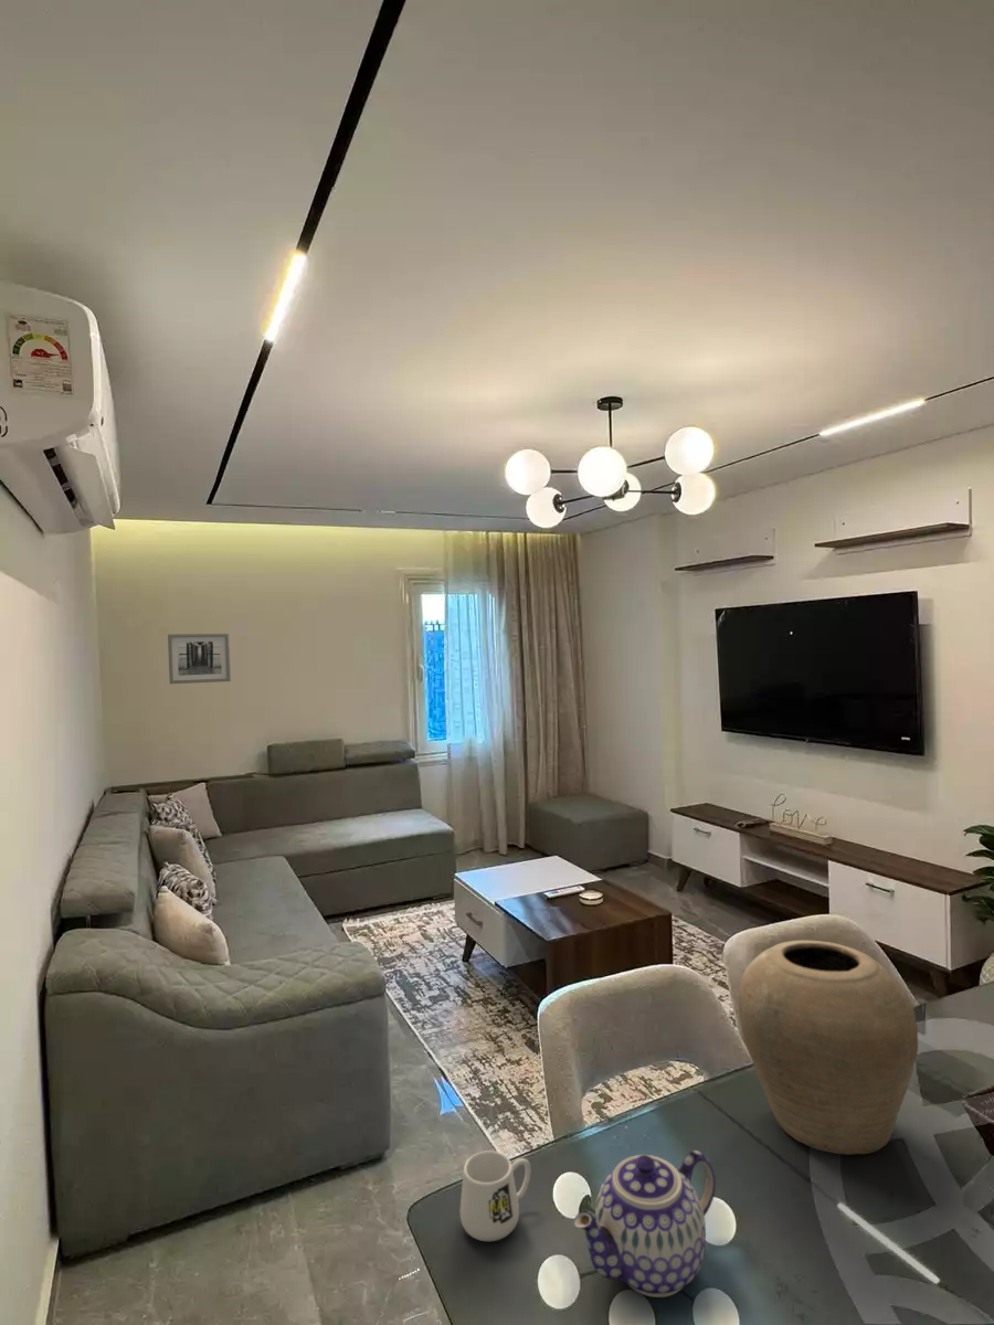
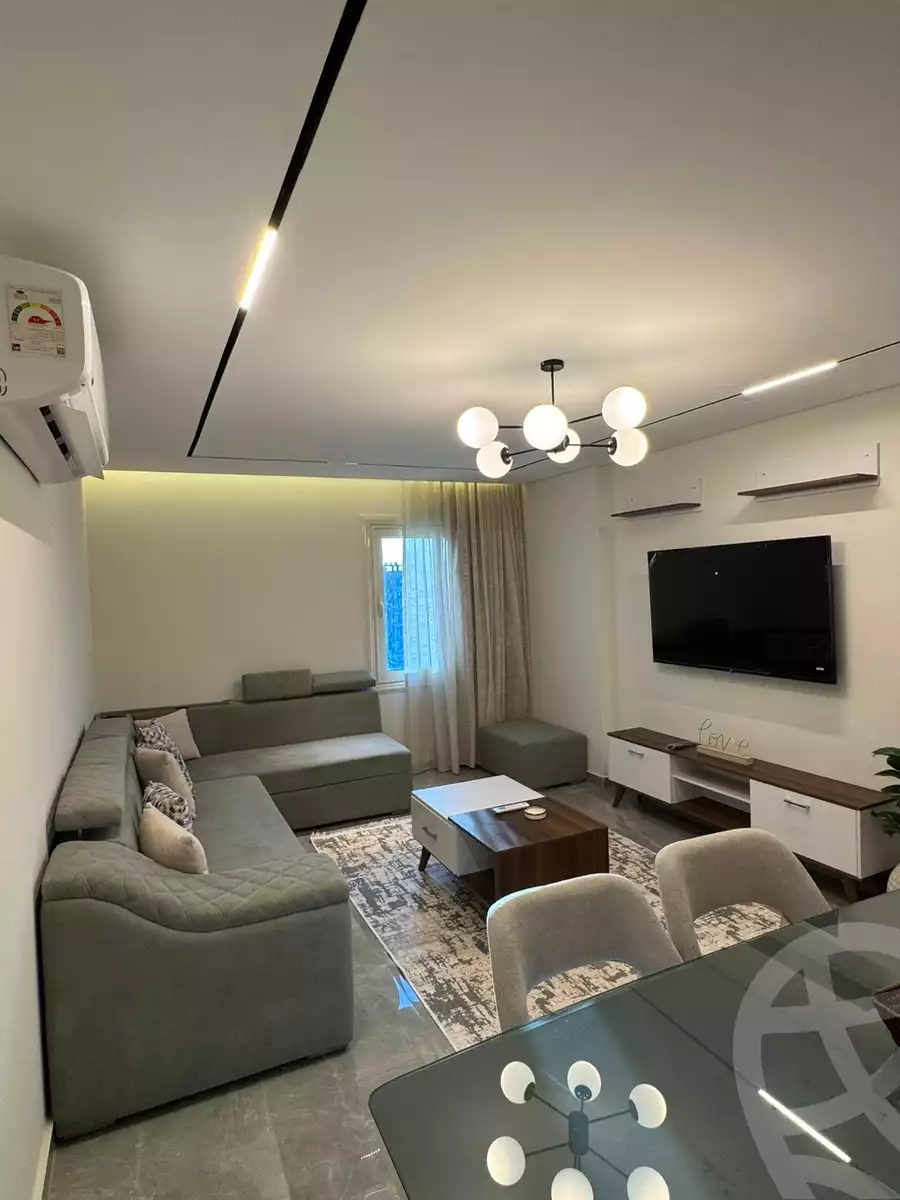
- vase (825, 1039)
- mug (497, 1190)
- wall art (199, 658)
- teapot (648, 1212)
